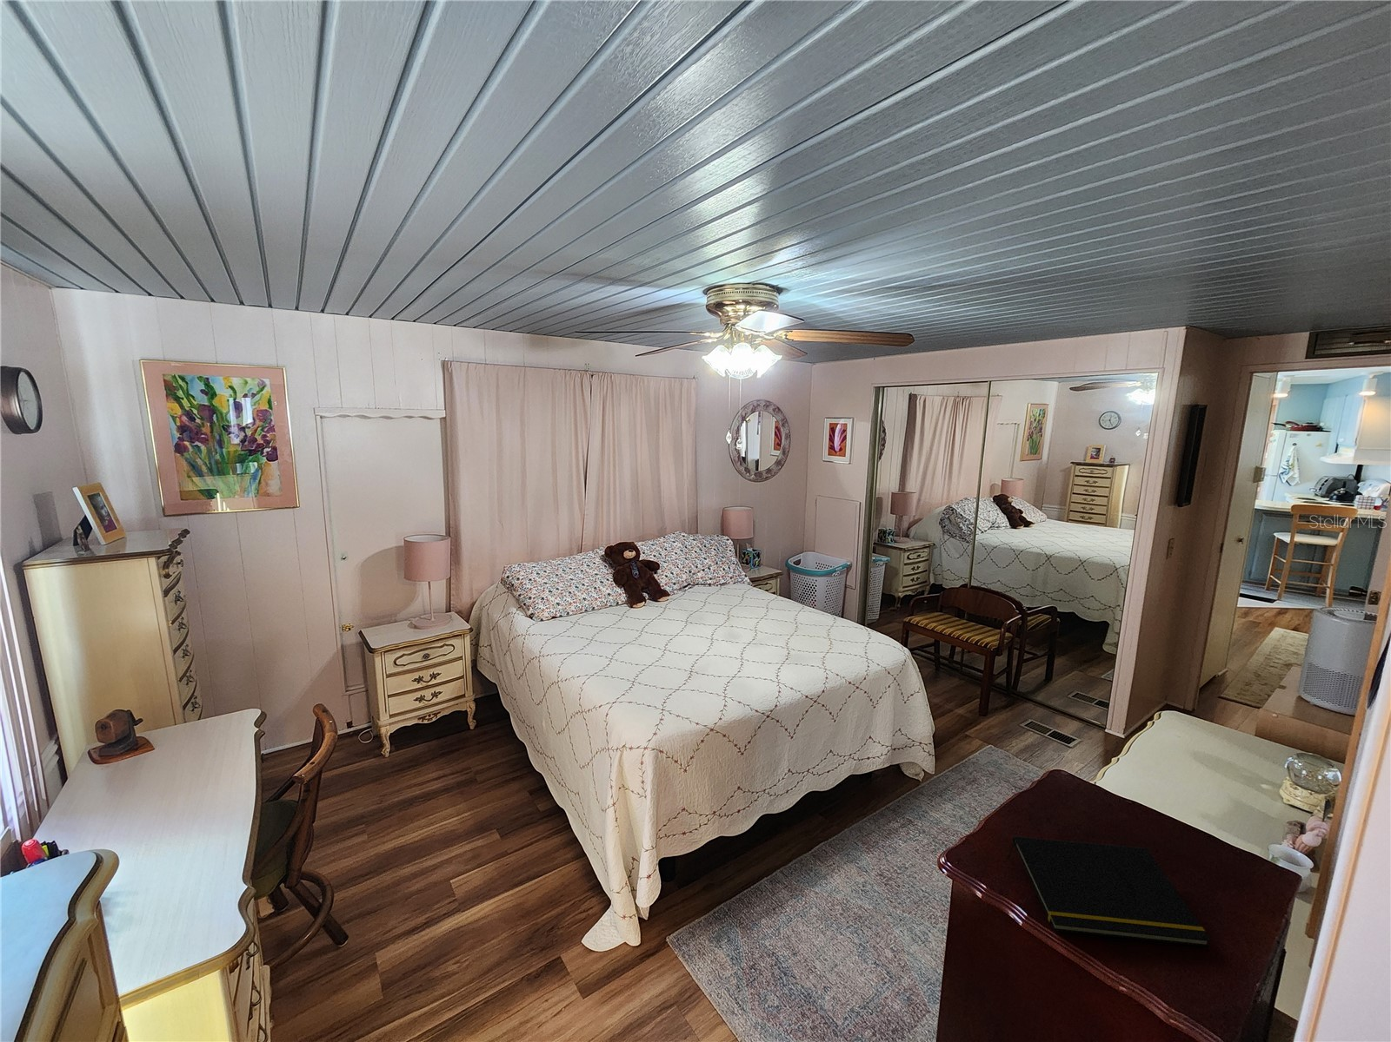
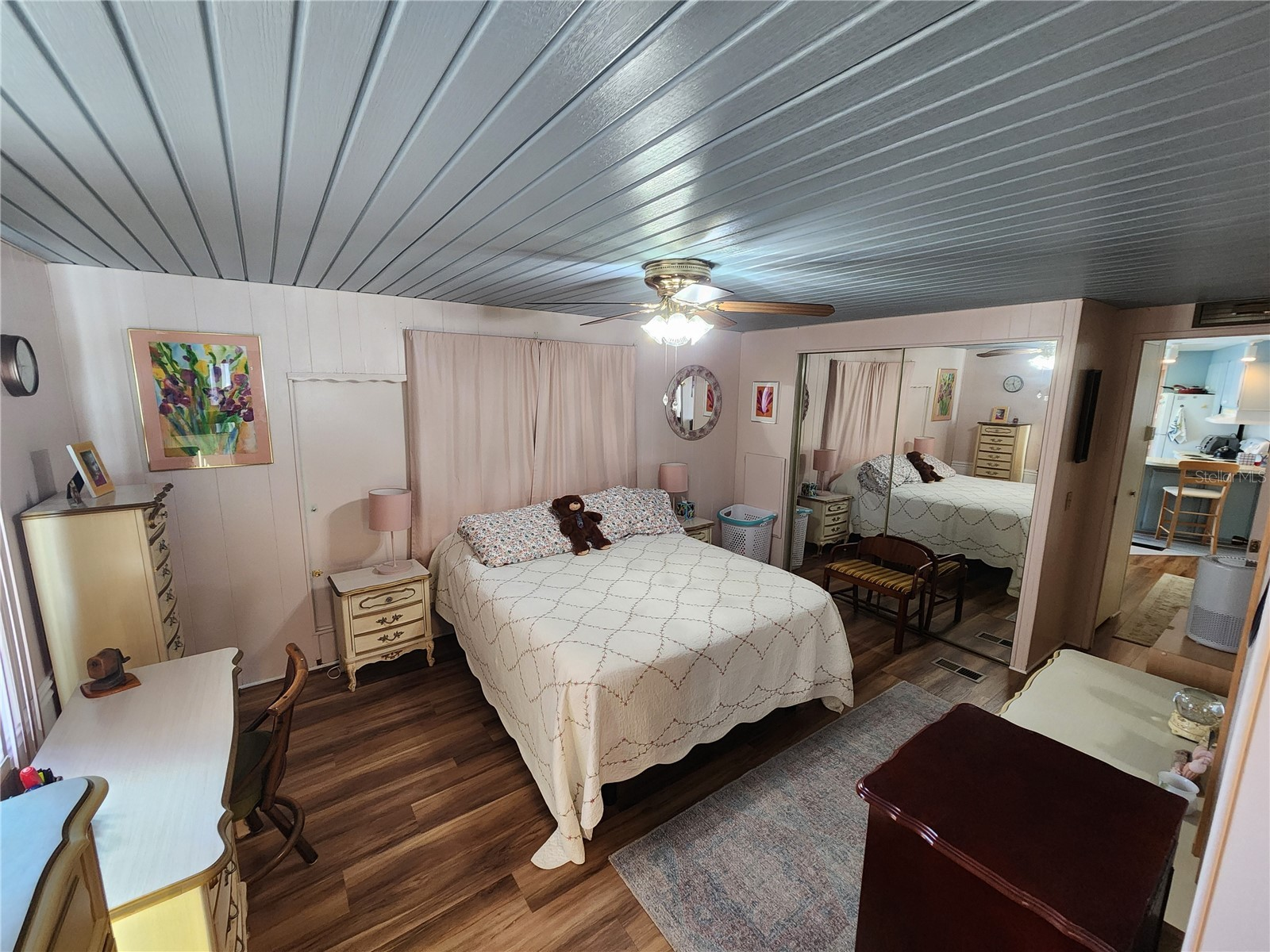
- notepad (1102, 887)
